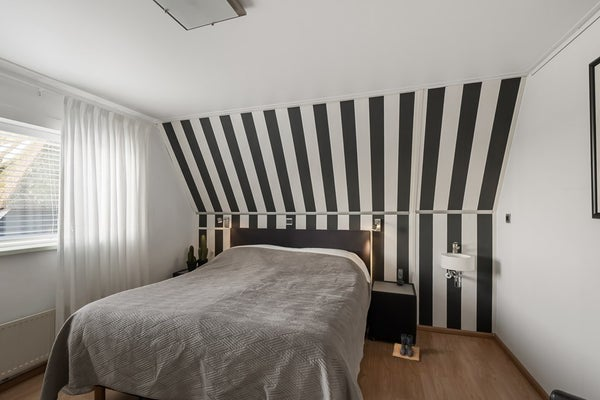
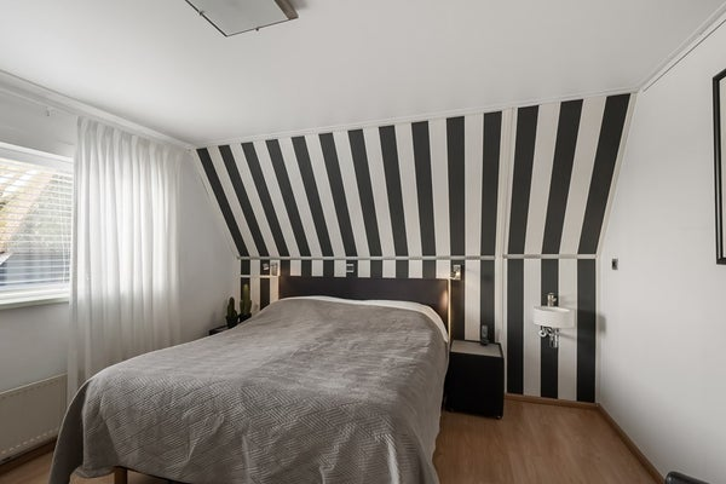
- boots (406, 345)
